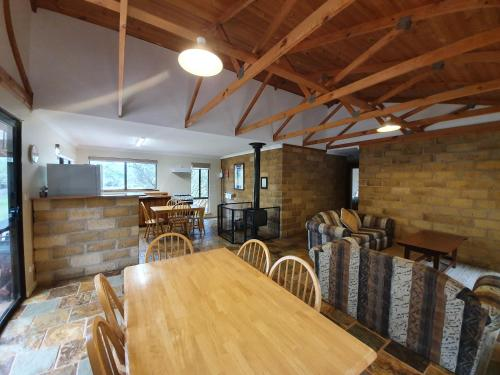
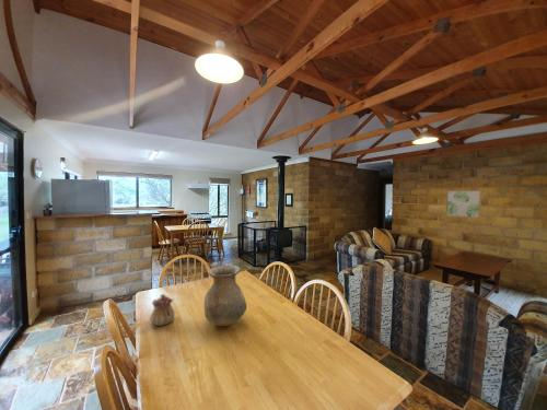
+ teapot (163, 307)
+ vase (224, 295)
+ wall art (463, 203)
